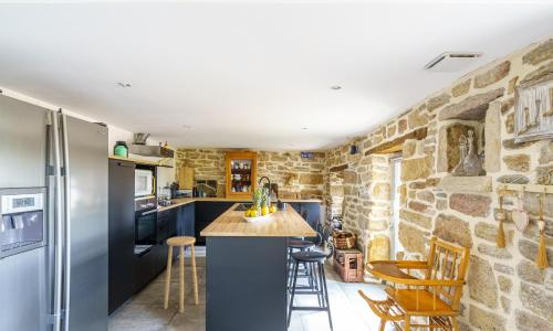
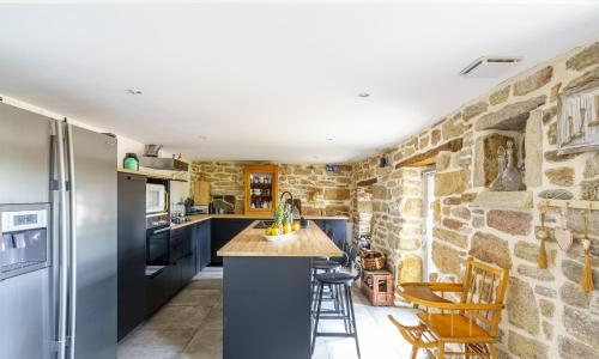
- stool (180, 273)
